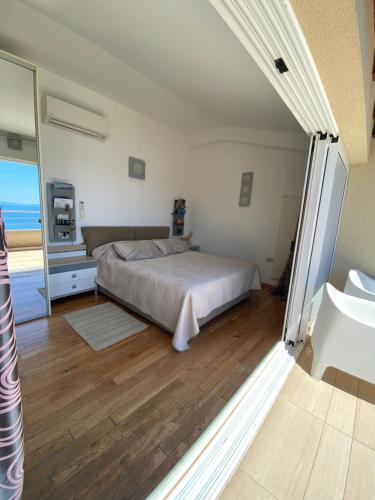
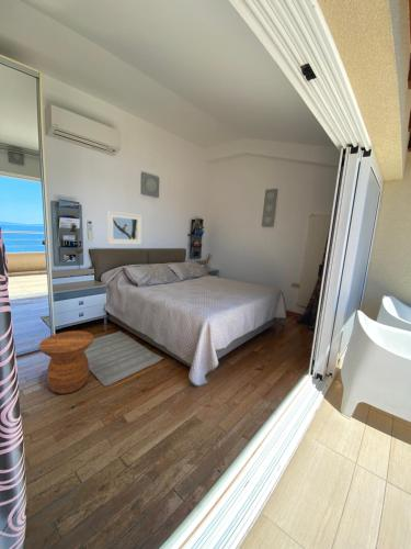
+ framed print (125, 228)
+ side table (68, 362)
